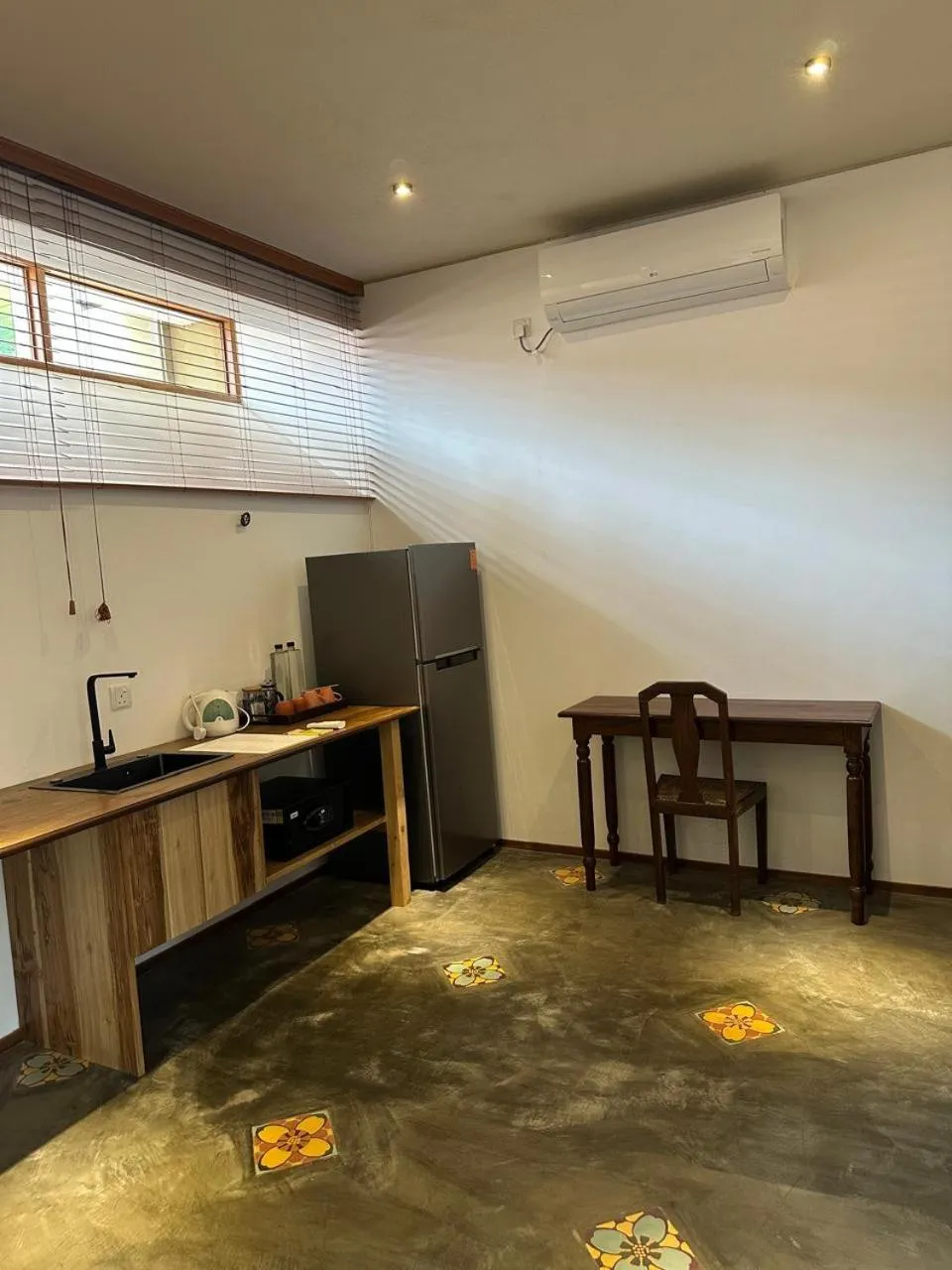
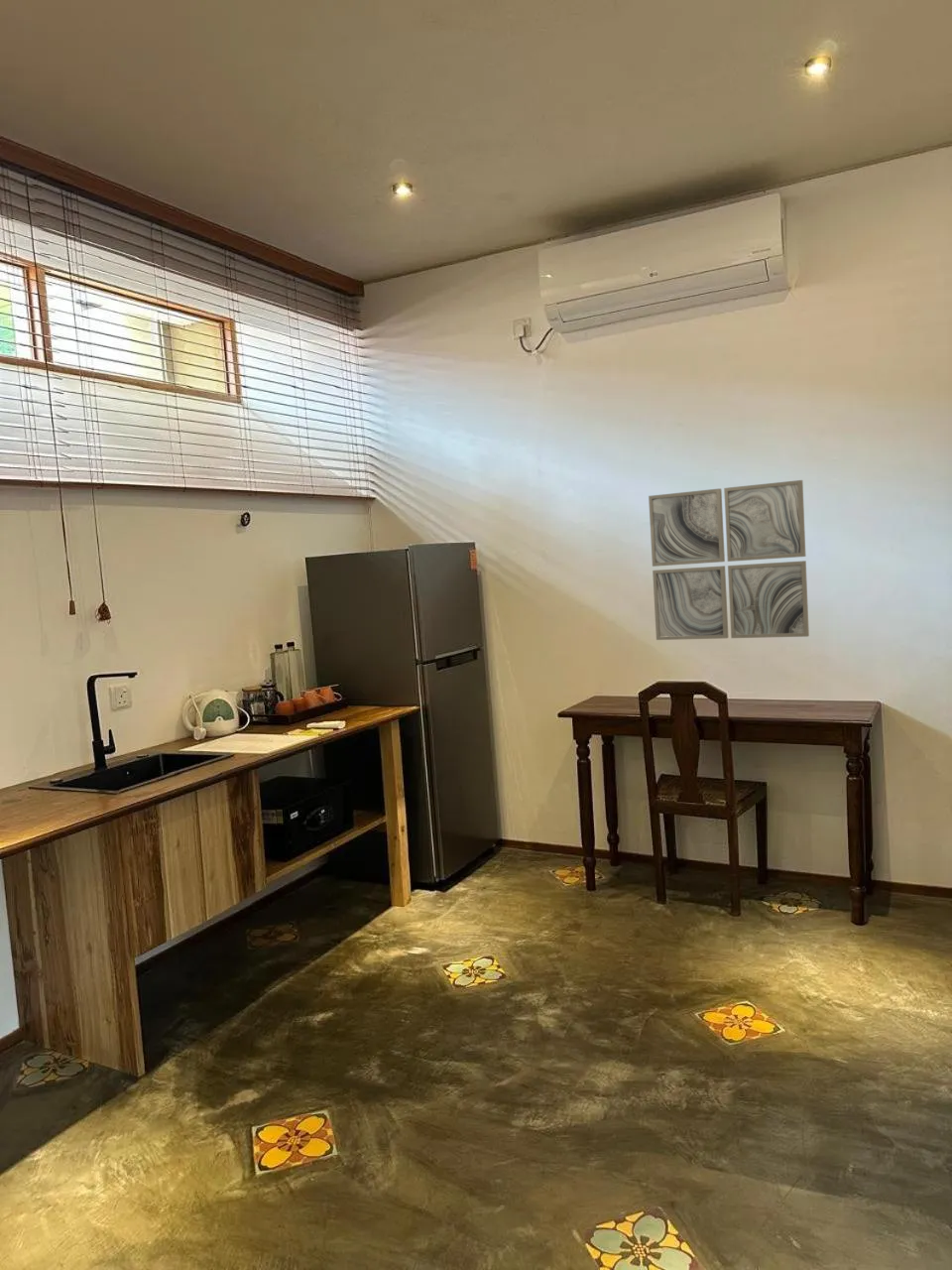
+ wall art (724, 566)
